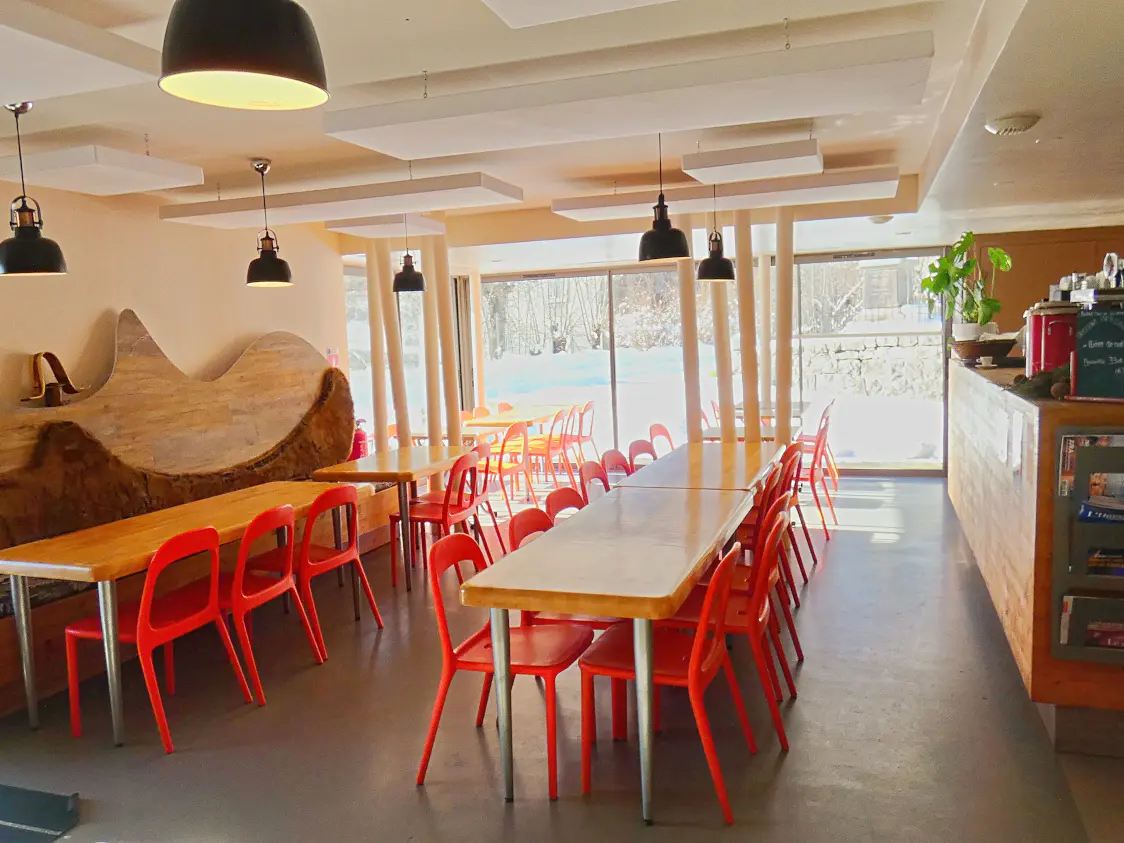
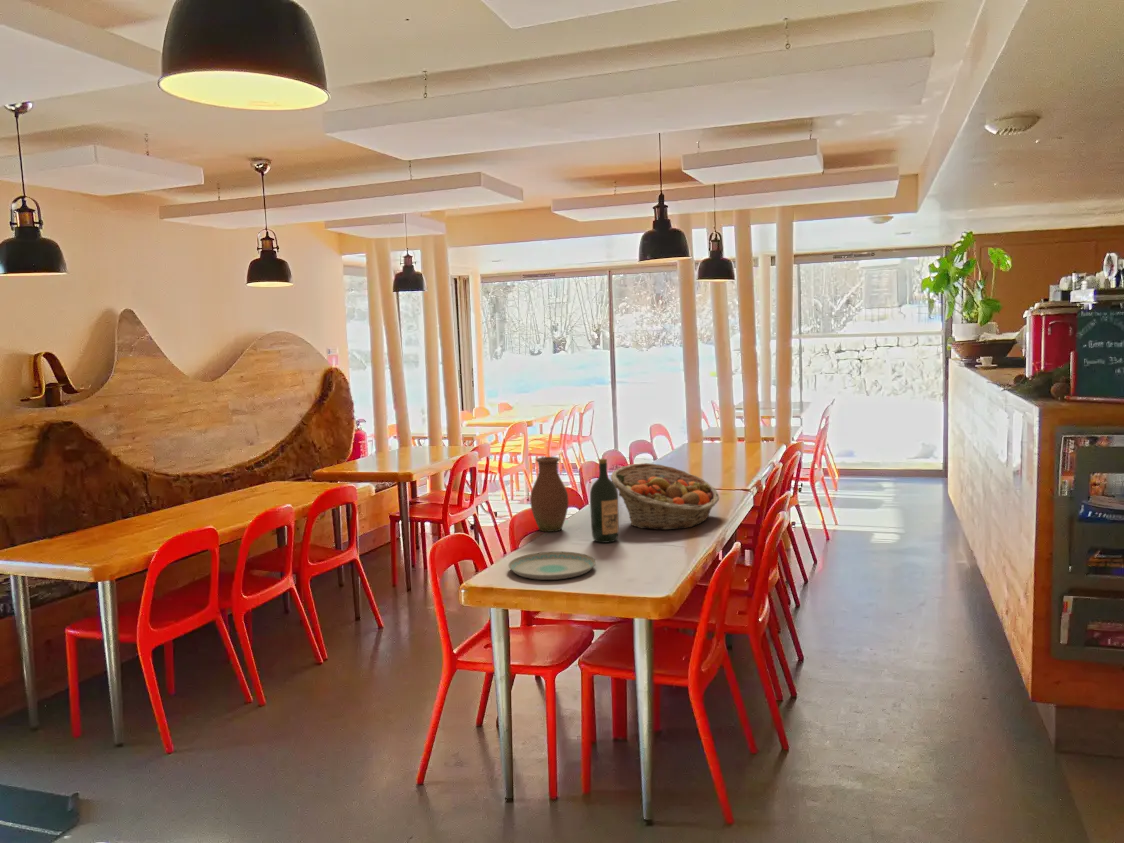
+ wine bottle (604, 499)
+ fruit basket (664, 494)
+ vase (549, 494)
+ plate (552, 566)
